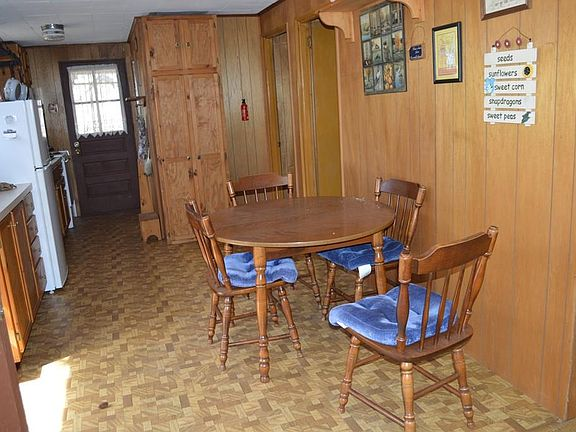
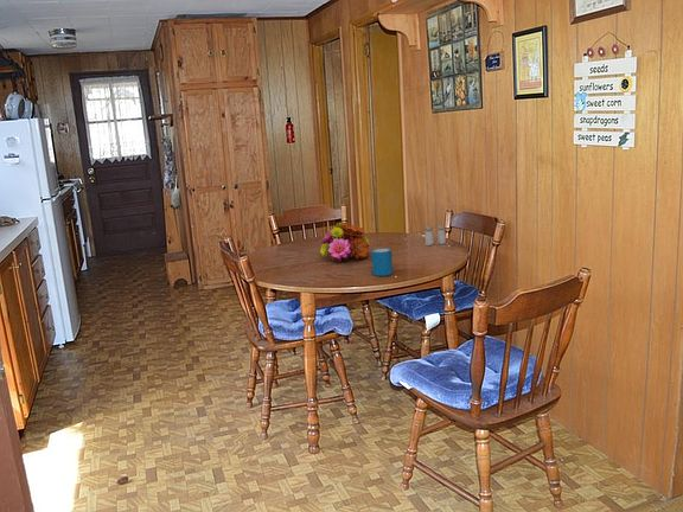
+ flower bouquet (343, 241)
+ salt and pepper shaker (438, 235)
+ mug (381, 261)
